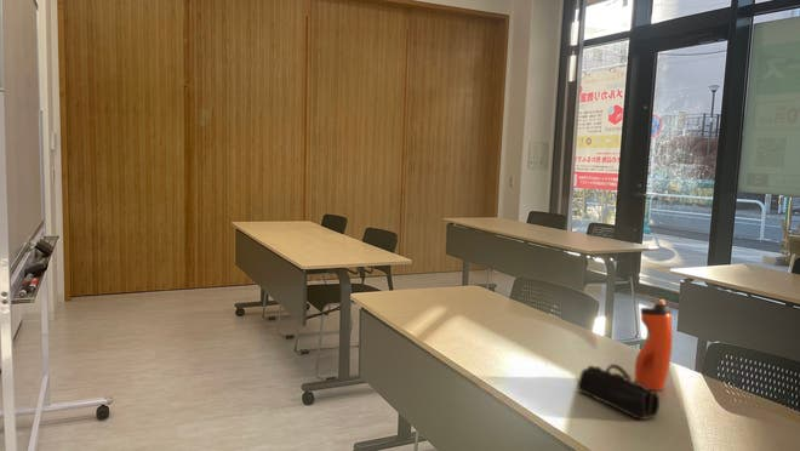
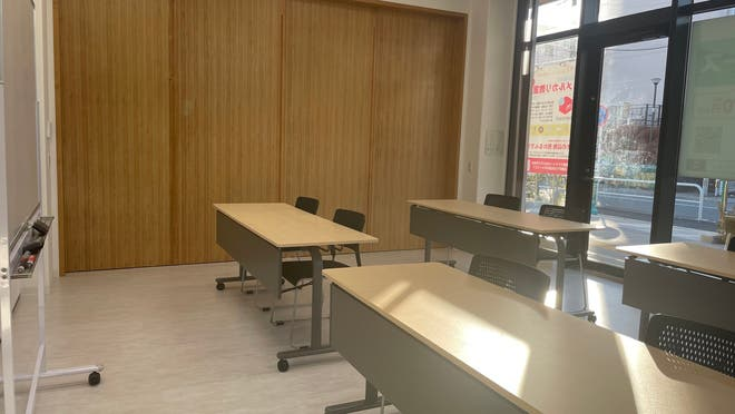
- water bottle (653, 342)
- pencil case (617, 384)
